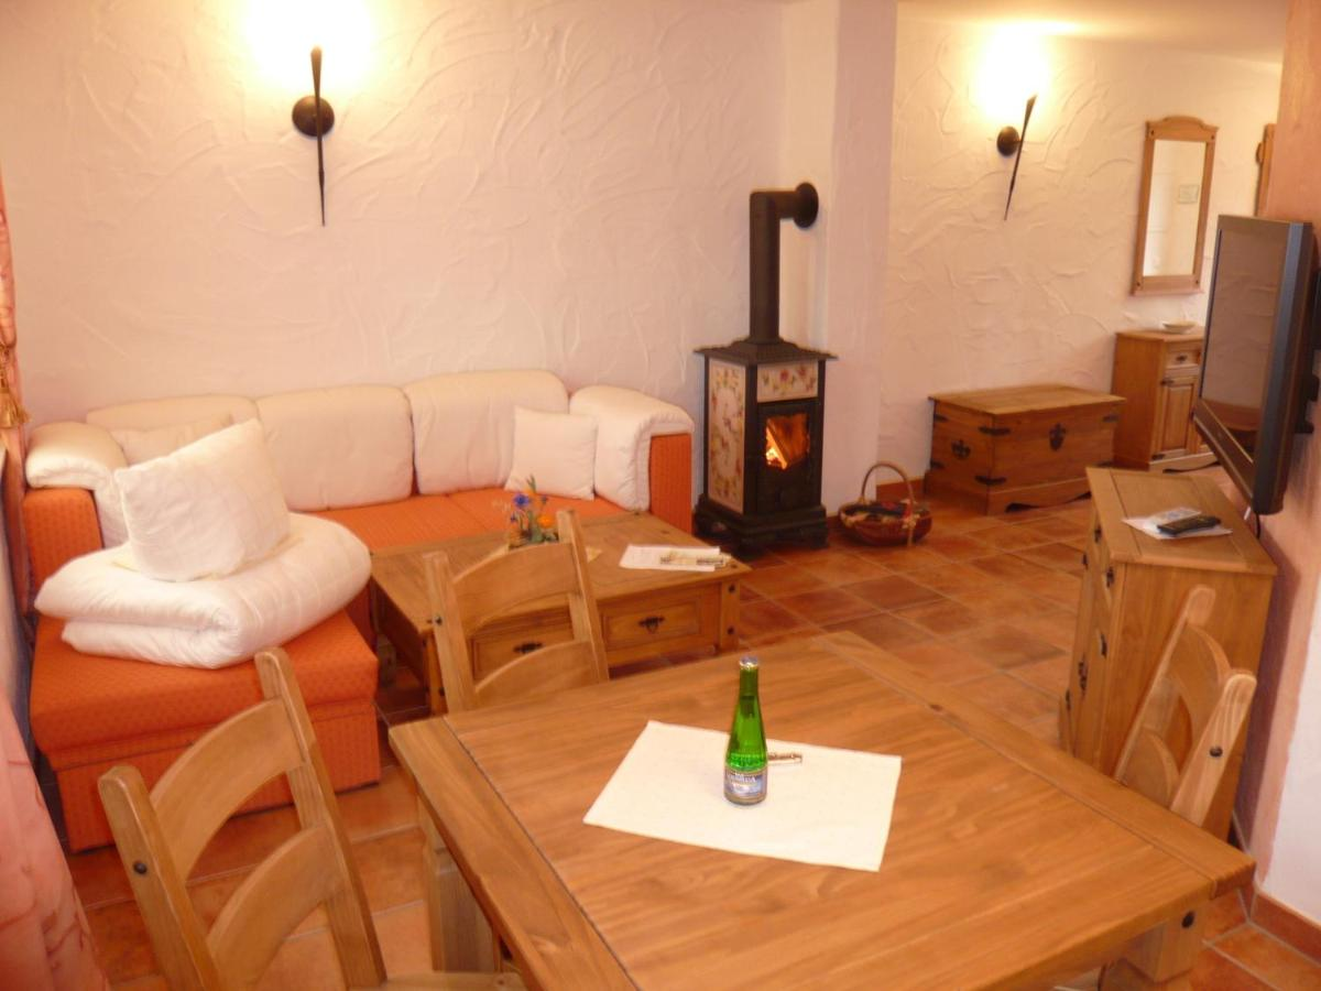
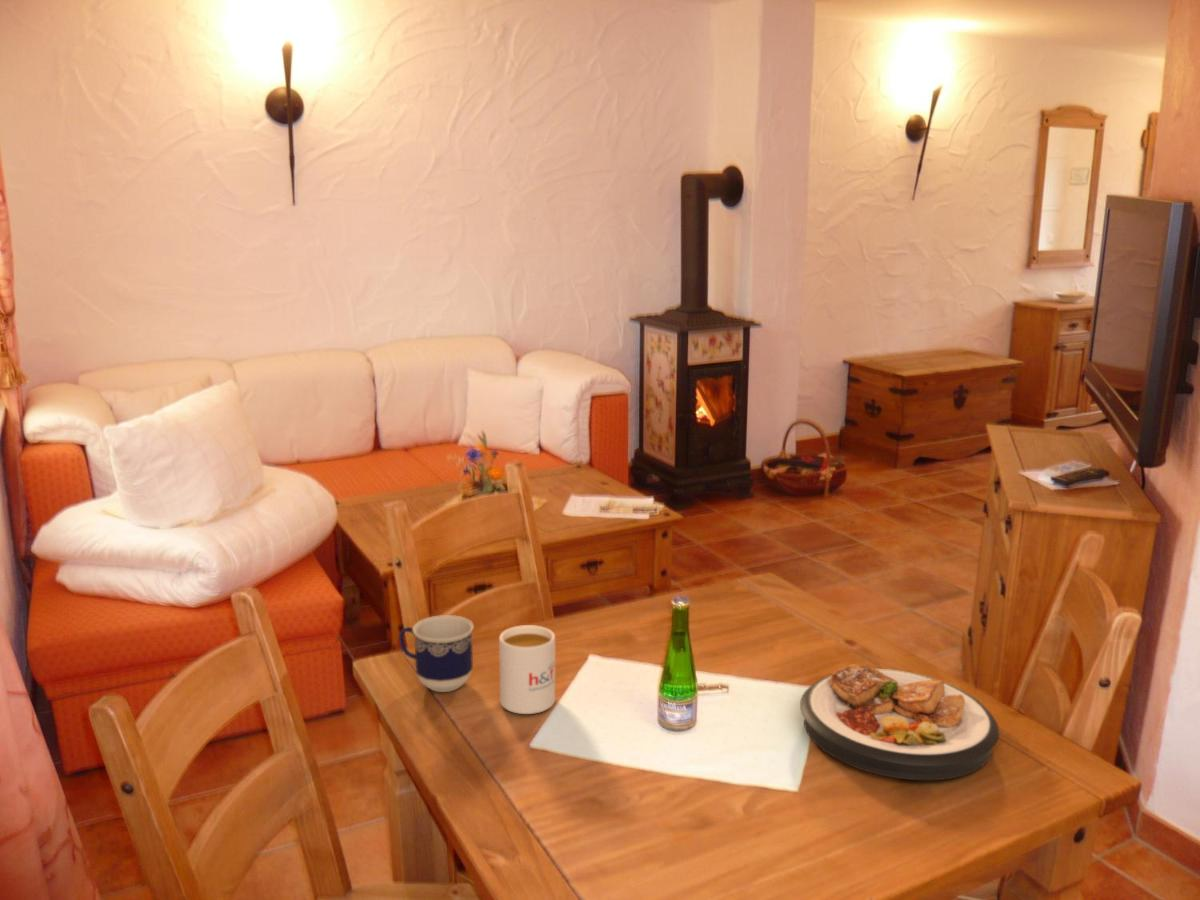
+ mug (531, 664)
+ cup (435, 654)
+ plate (897, 712)
